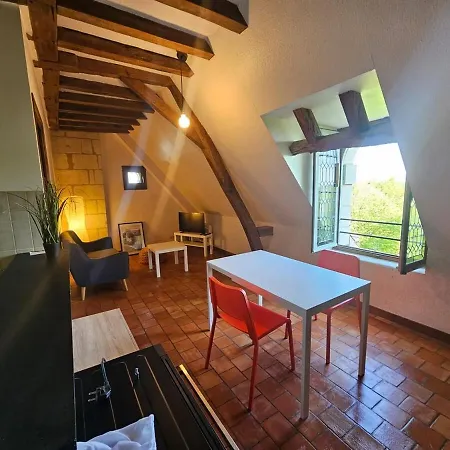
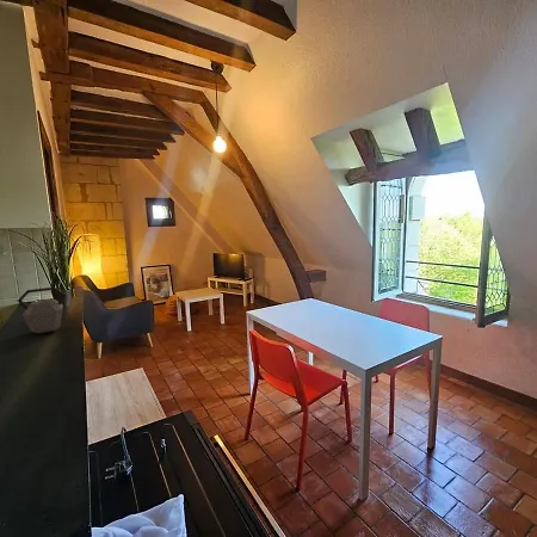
+ kettle (45, 305)
